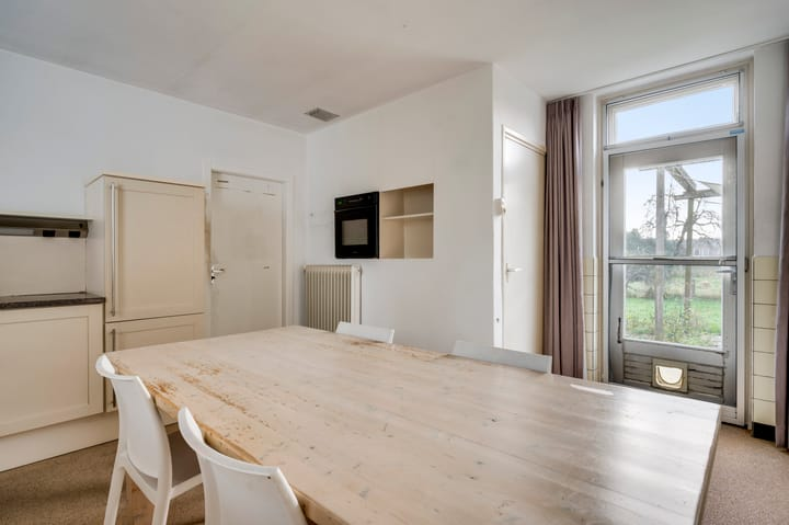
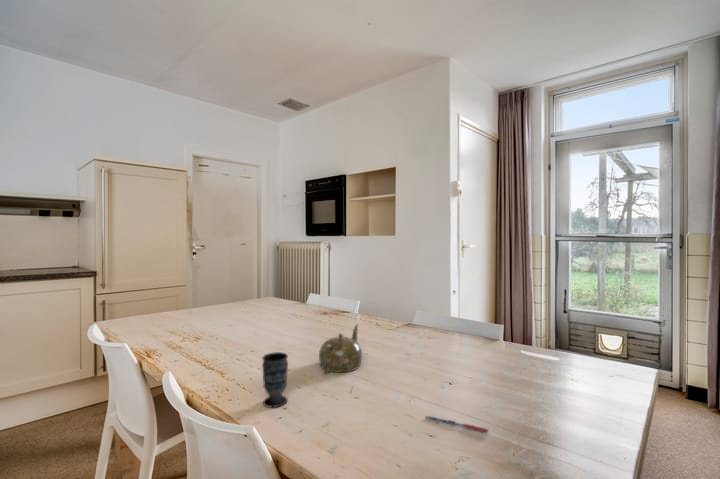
+ cup (275, 379)
+ pen (455, 422)
+ teapot (342, 348)
